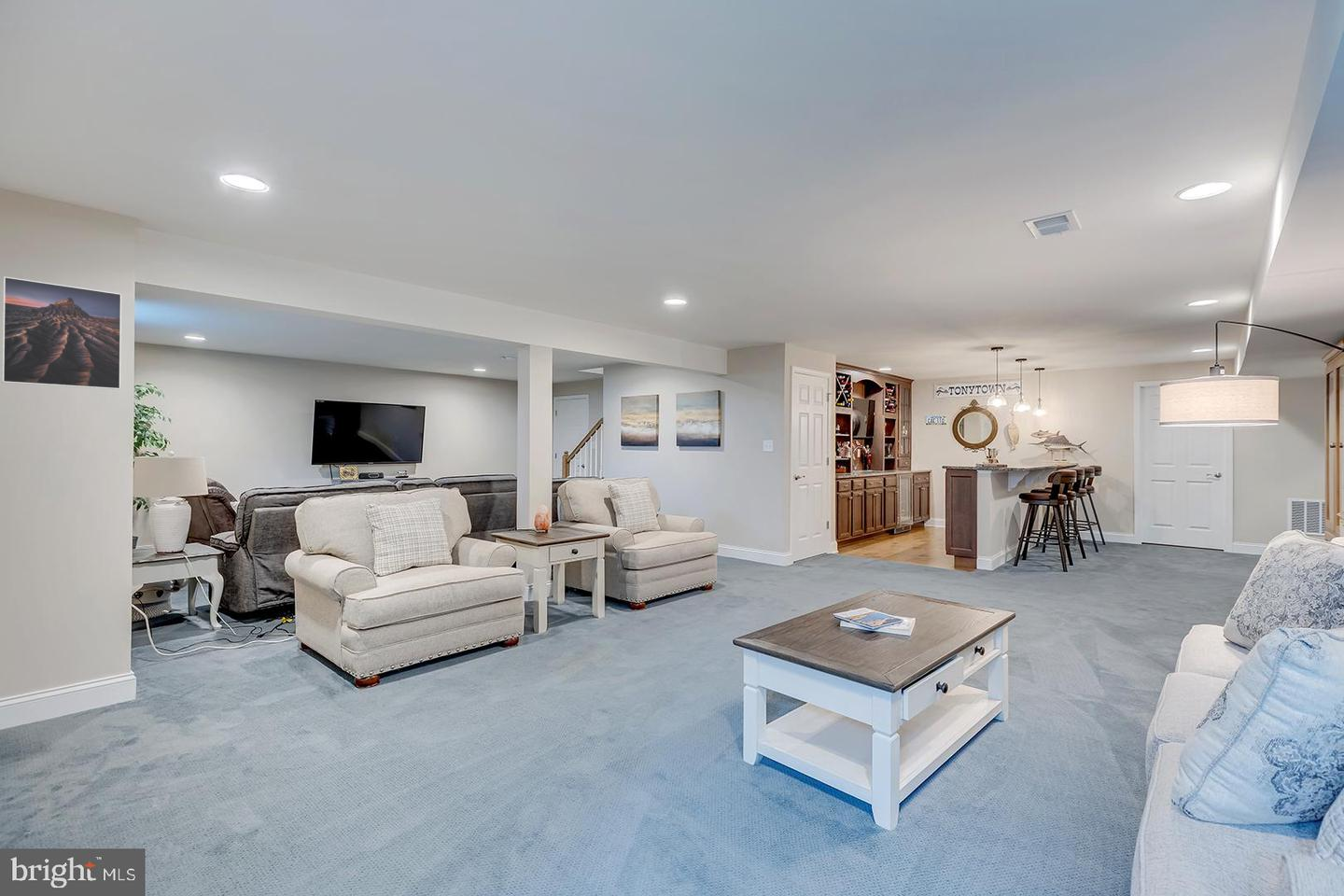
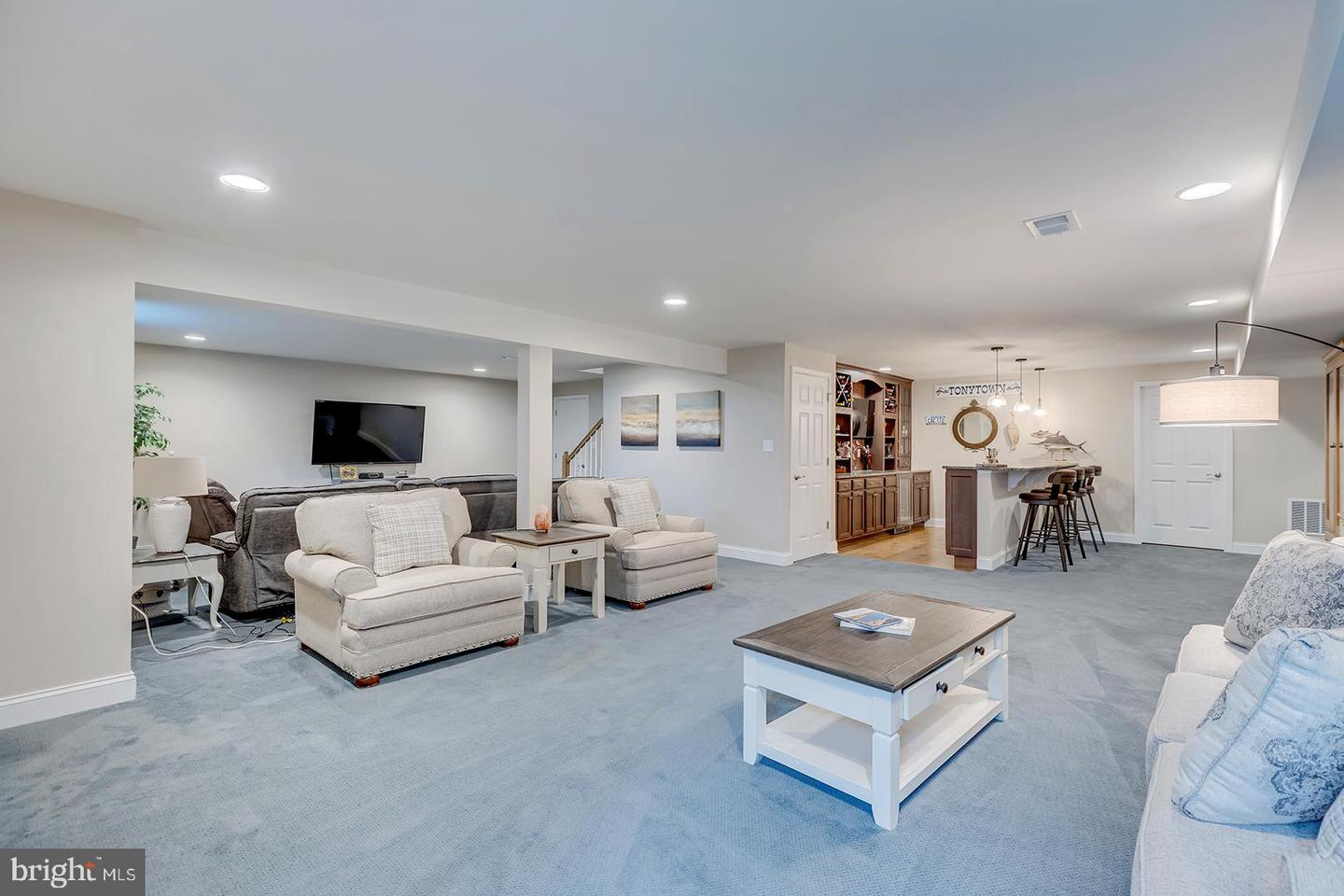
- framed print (64, 336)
